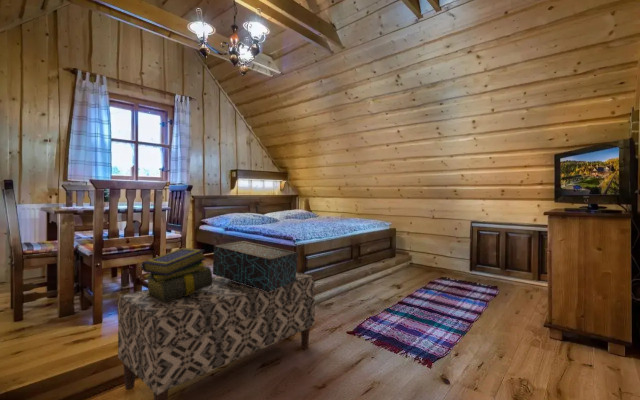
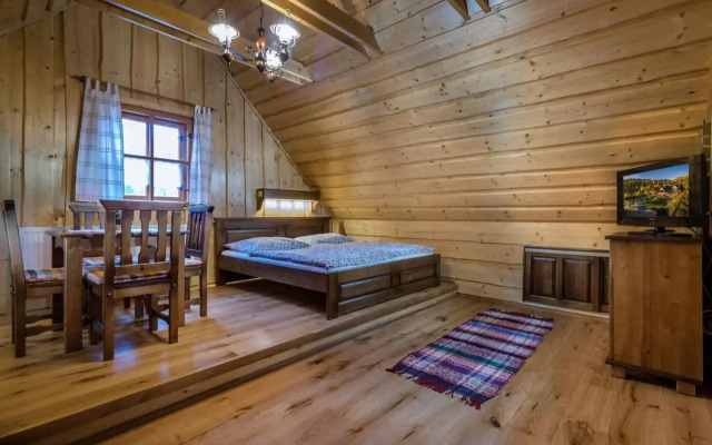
- bench (227, 324)
- decorative box (255, 265)
- stack of books (178, 273)
